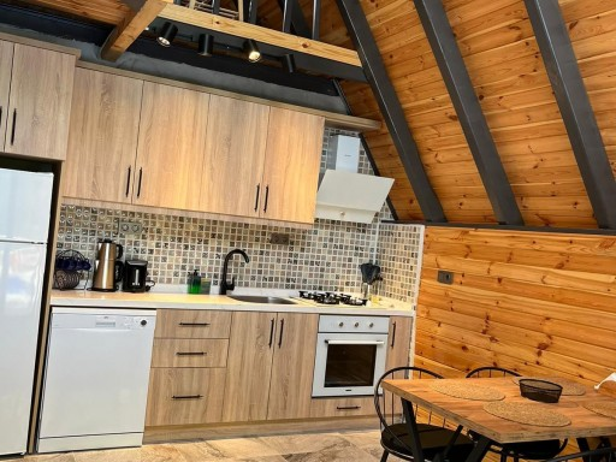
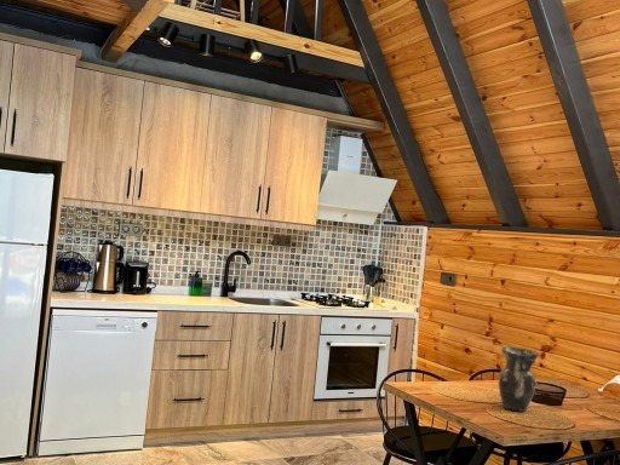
+ vase (516, 378)
